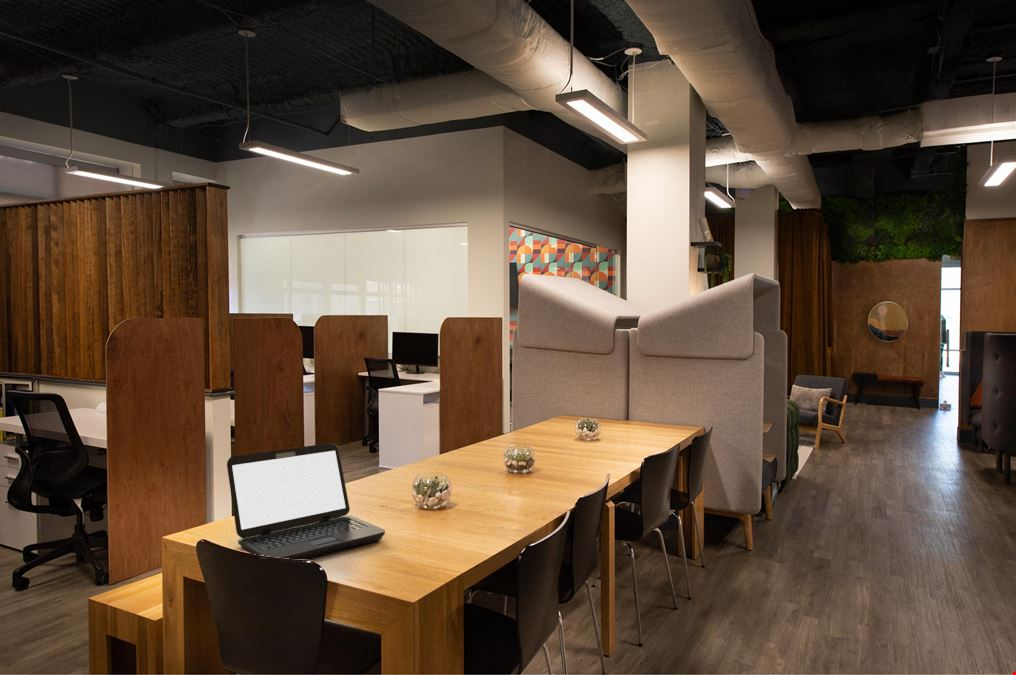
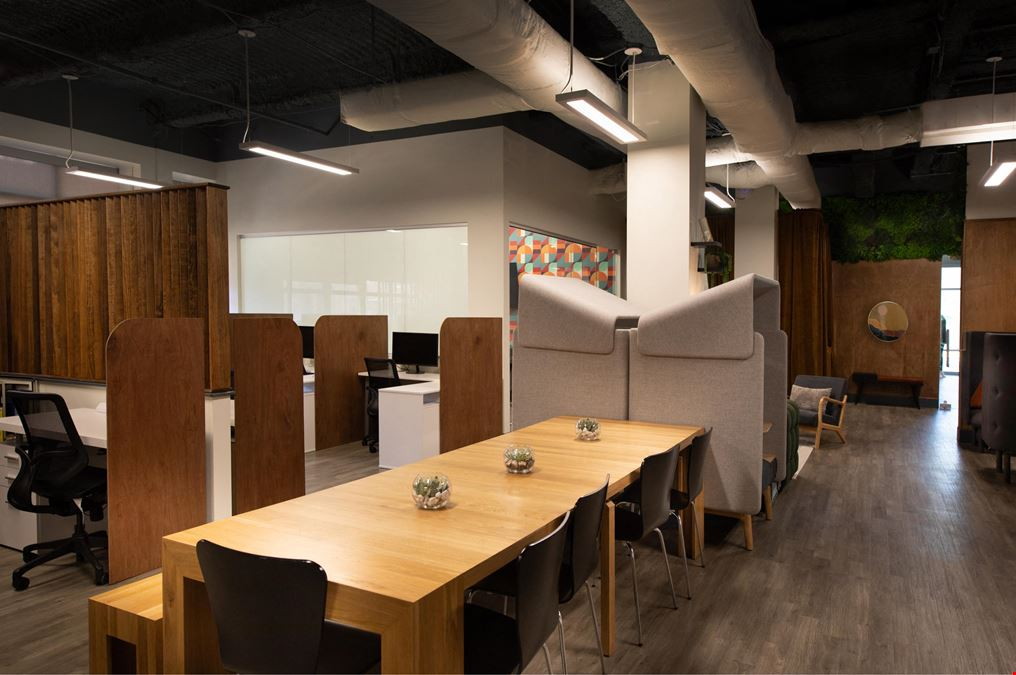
- laptop (307, 498)
